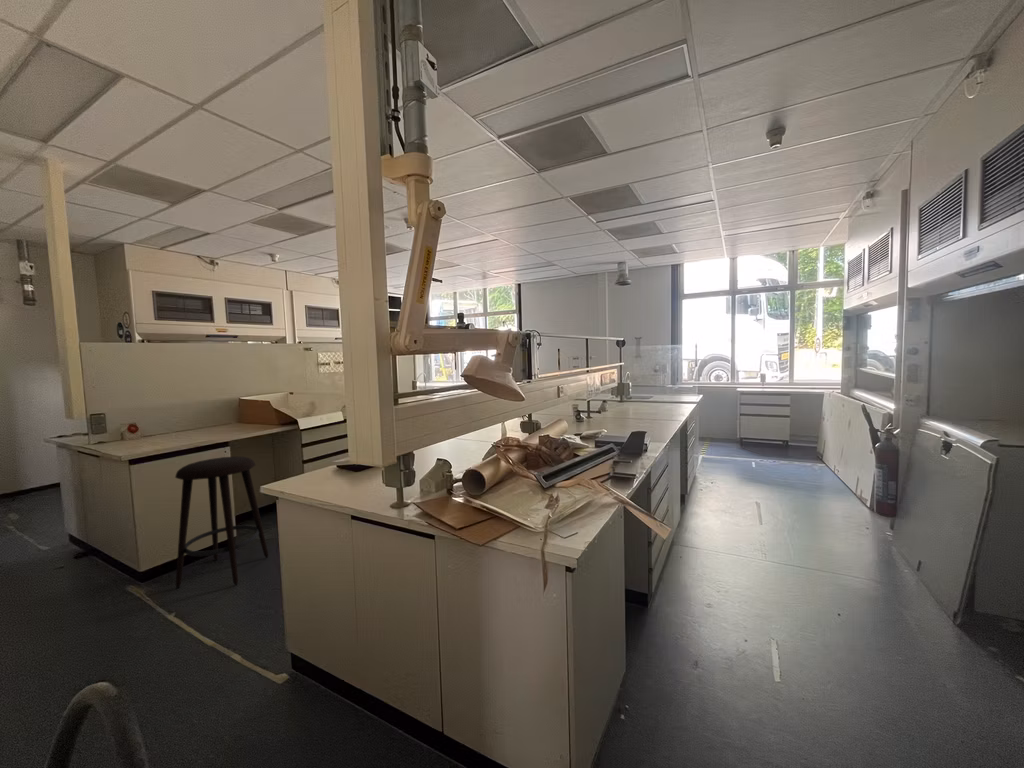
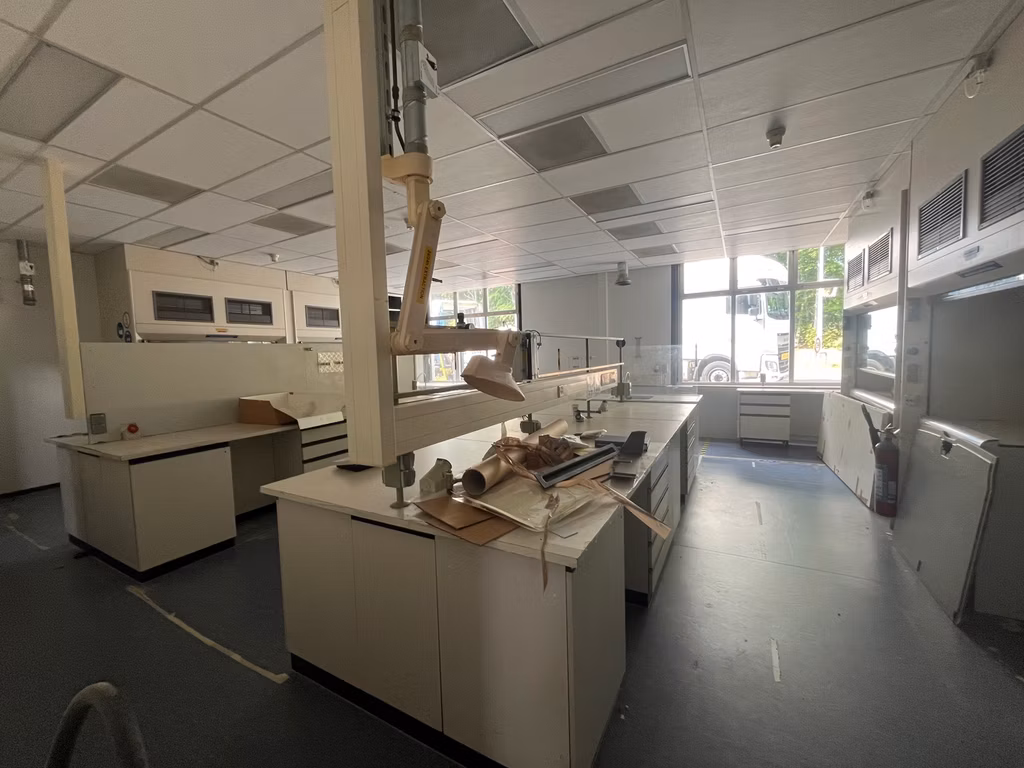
- stool (224, 517)
